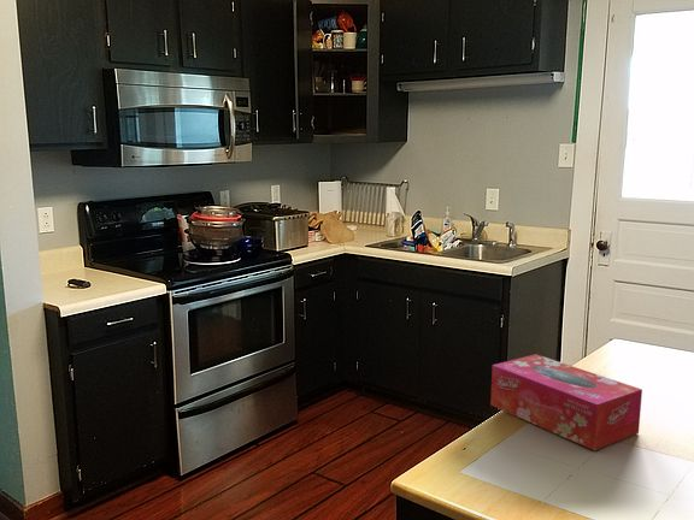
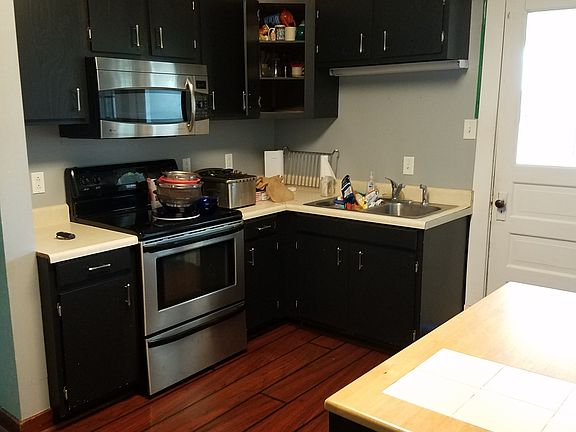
- tissue box (561, 397)
